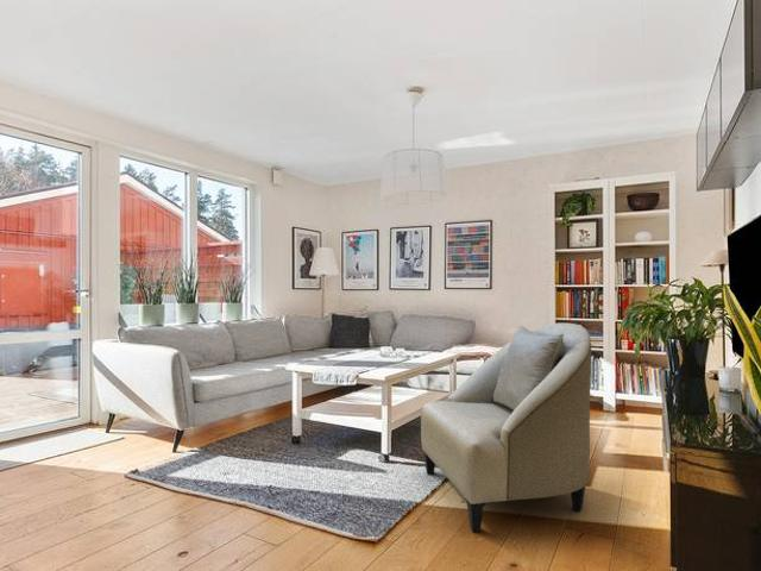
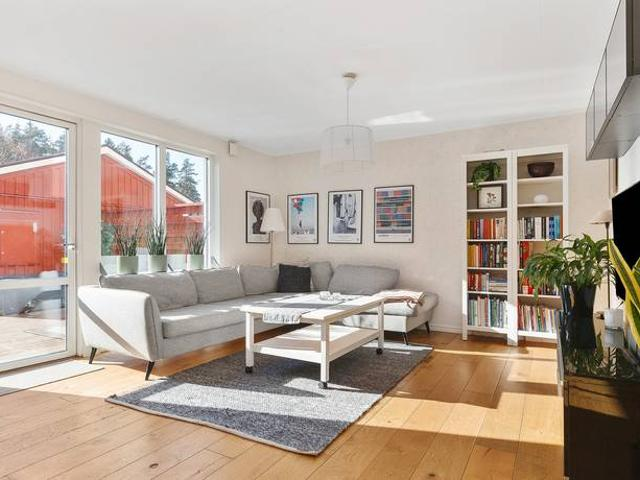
- armchair (508, 408)
